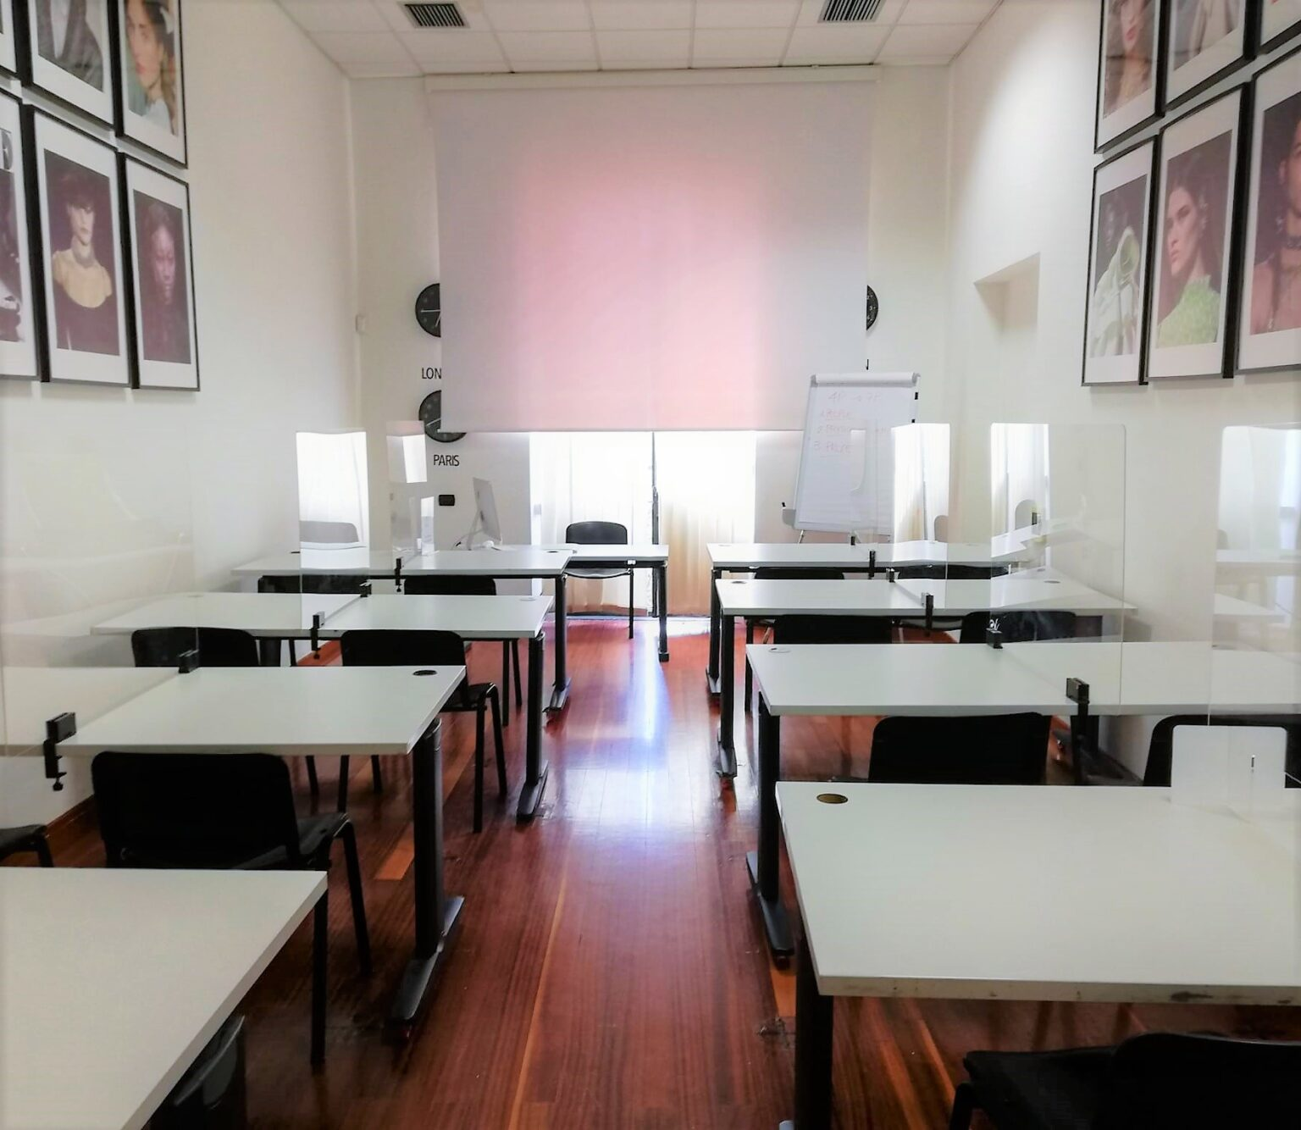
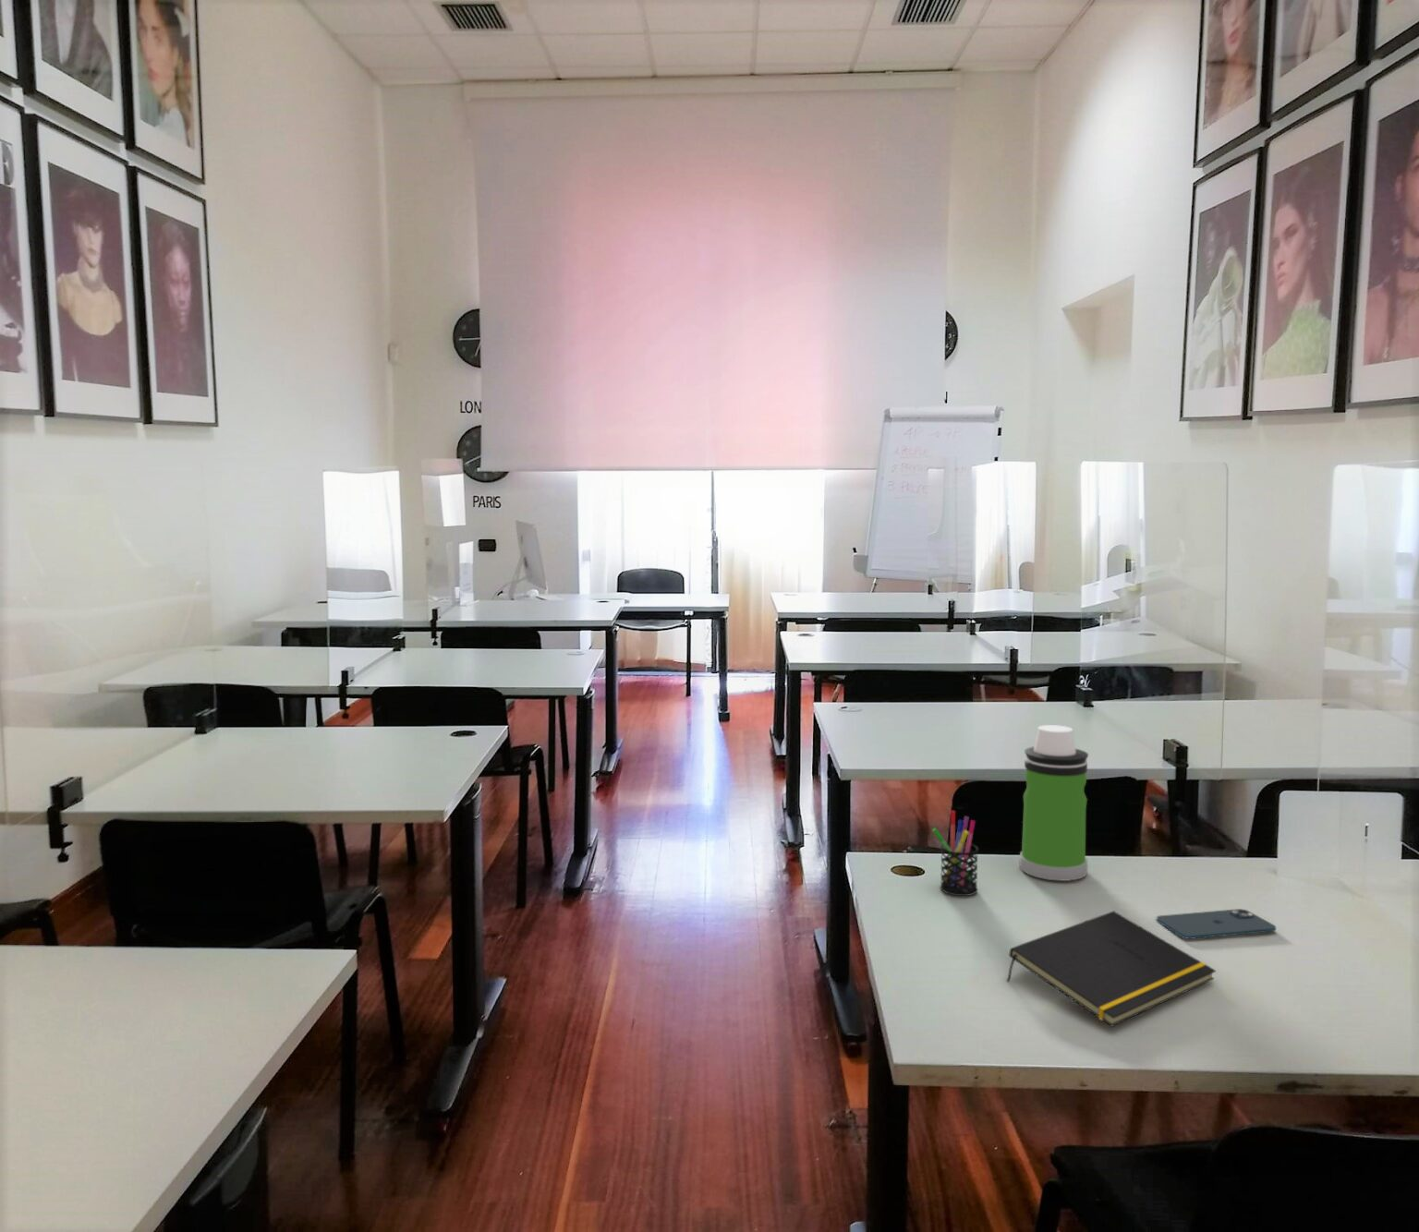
+ water bottle (1053, 799)
+ notepad (1113, 963)
+ smartphone (1215, 923)
+ pen holder (954, 852)
